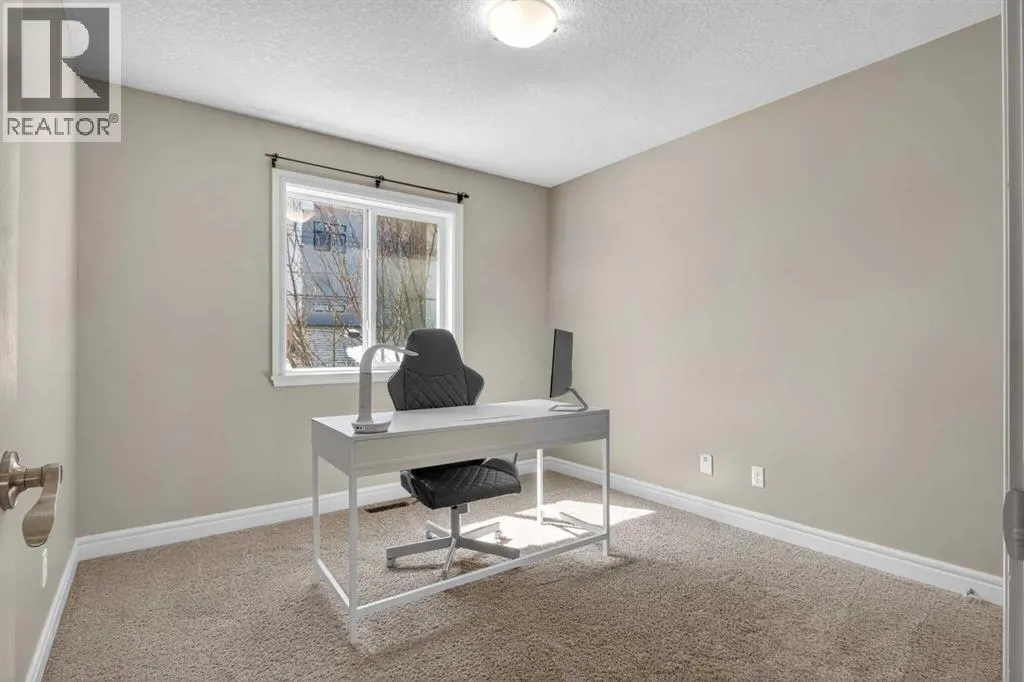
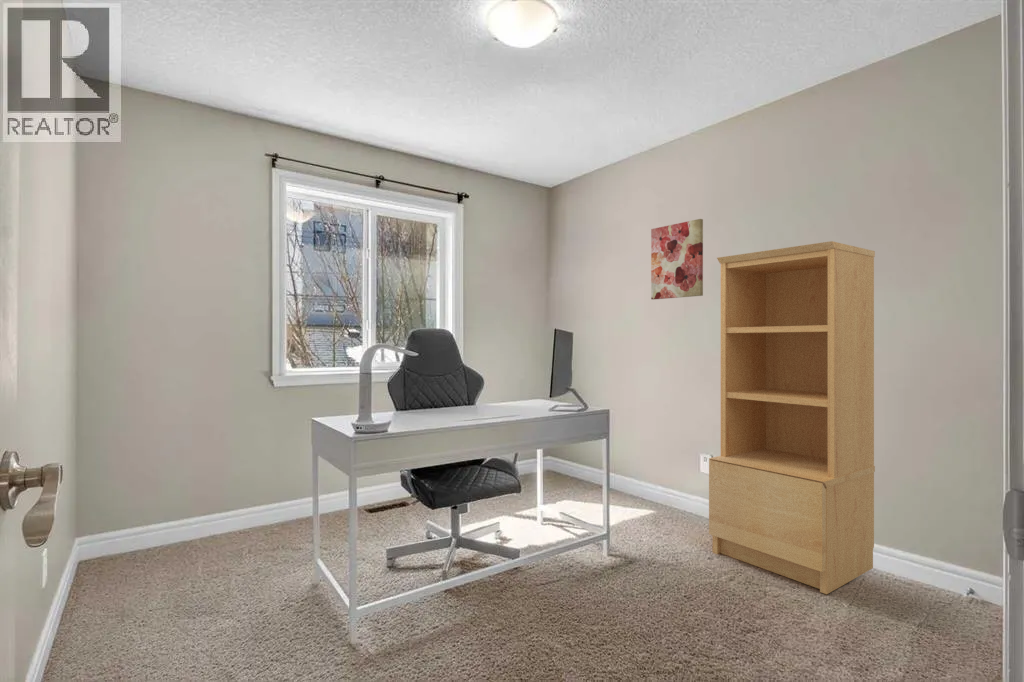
+ wall art (676, 260)
+ bookcase (788, 407)
